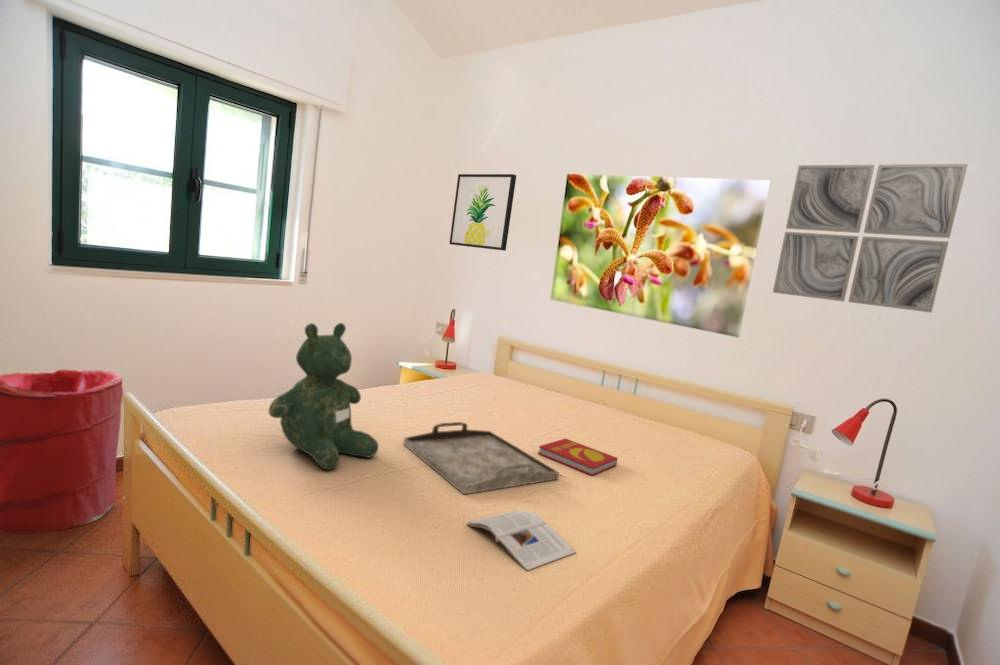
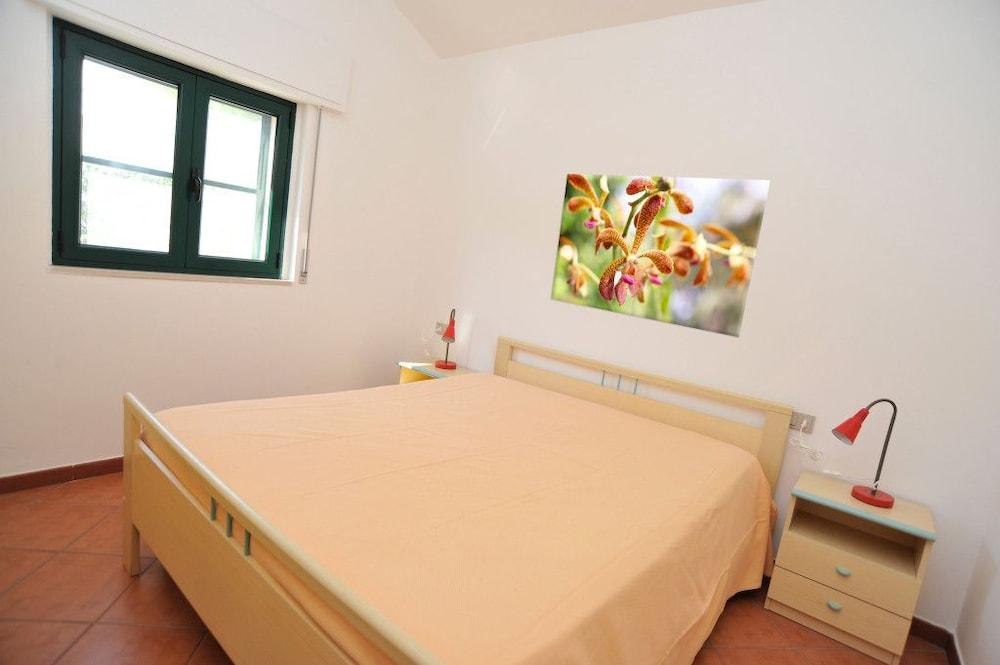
- magazine (521, 532)
- book (577, 455)
- wall art (859, 232)
- serving tray (479, 451)
- teddy bear (332, 391)
- wall art (481, 211)
- laundry hamper (55, 442)
